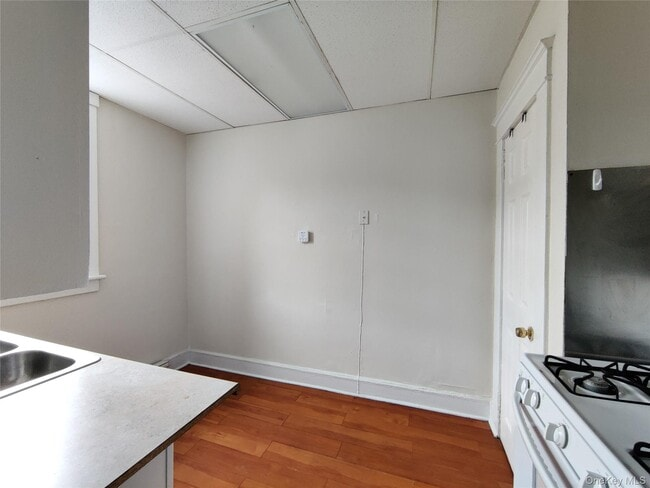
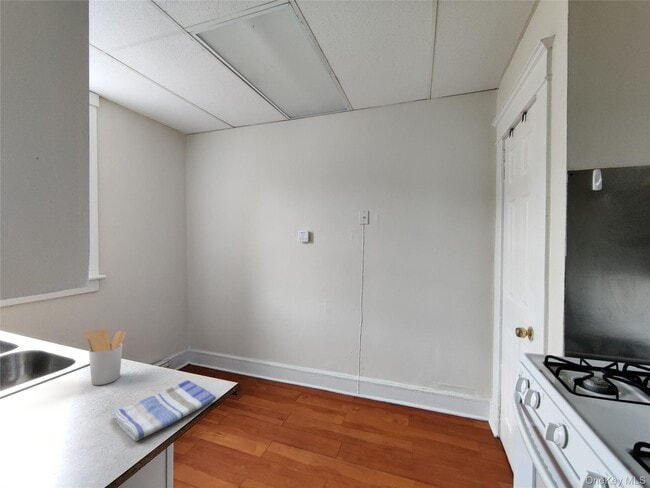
+ dish towel (166, 405)
+ utensil holder (102, 354)
